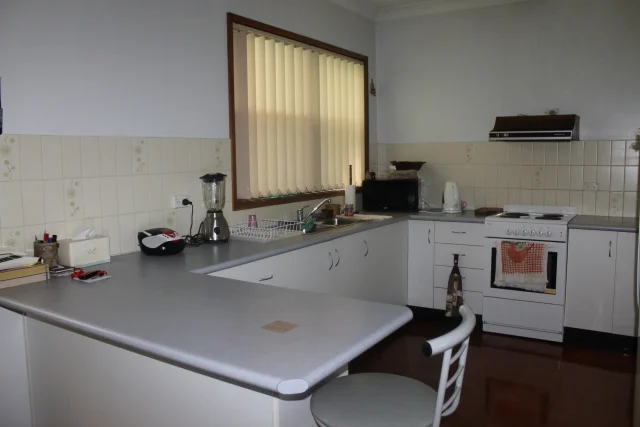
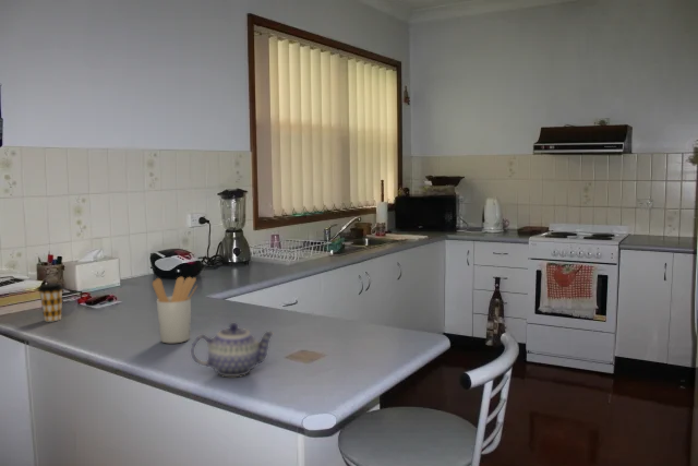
+ teapot (232, 347)
+ utensil holder (178, 307)
+ coffee cup (51, 301)
